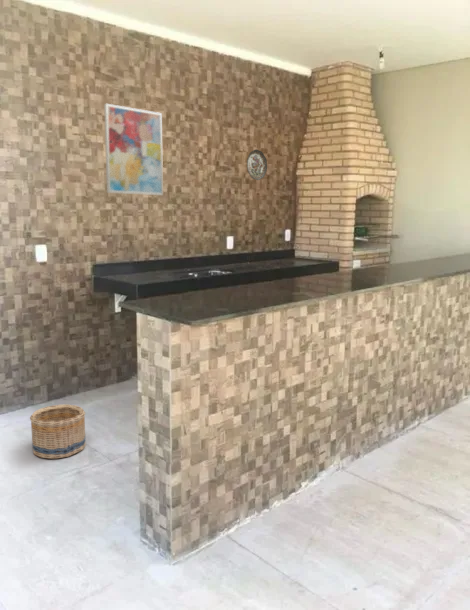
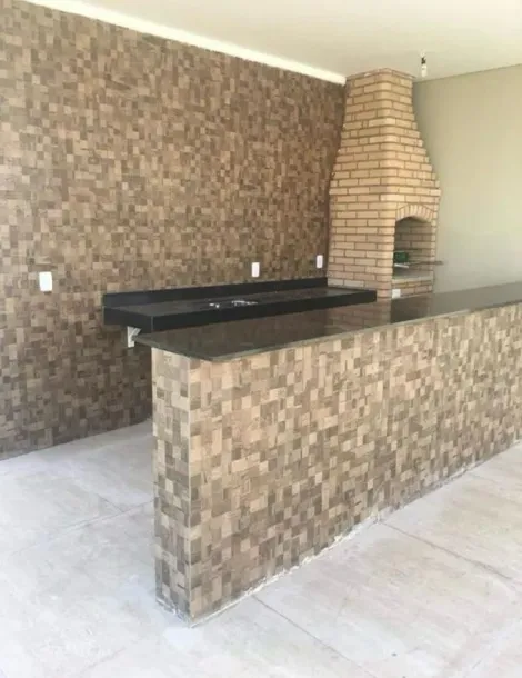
- basket (58, 430)
- decorative plate (256, 165)
- wall art (135, 151)
